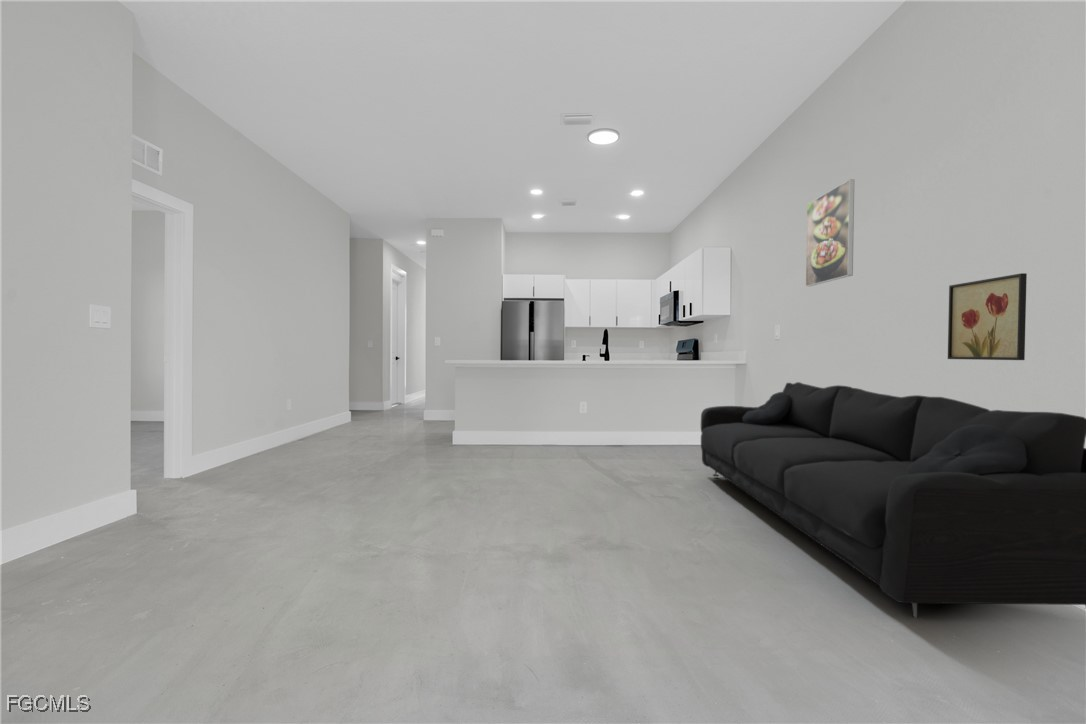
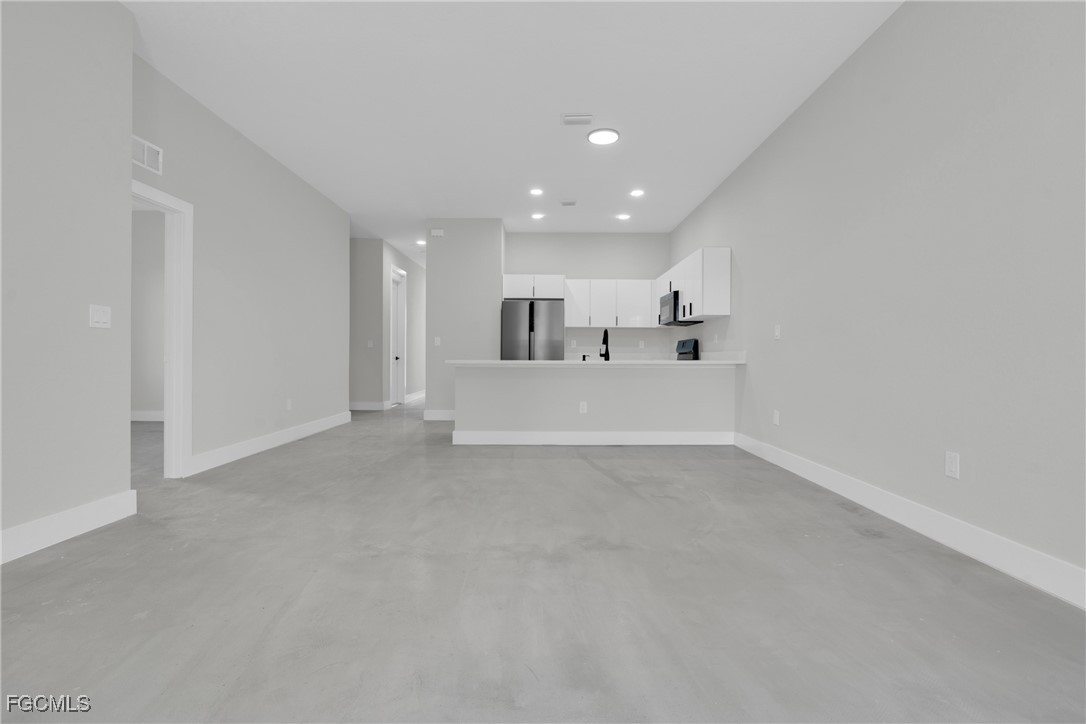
- sofa (827, 456)
- wall art (985, 319)
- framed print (828, 237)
